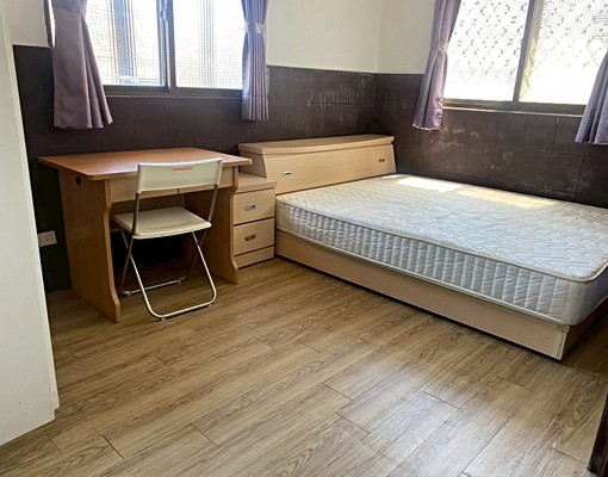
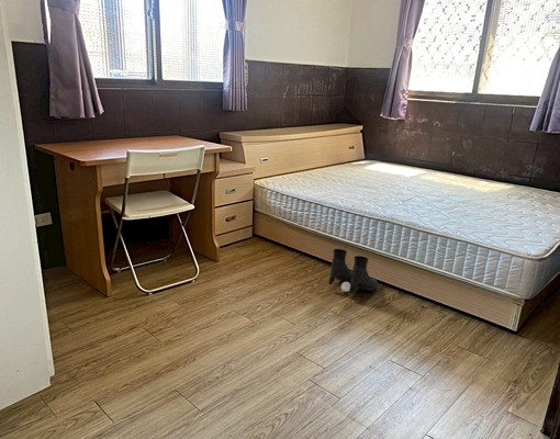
+ boots (355, 268)
